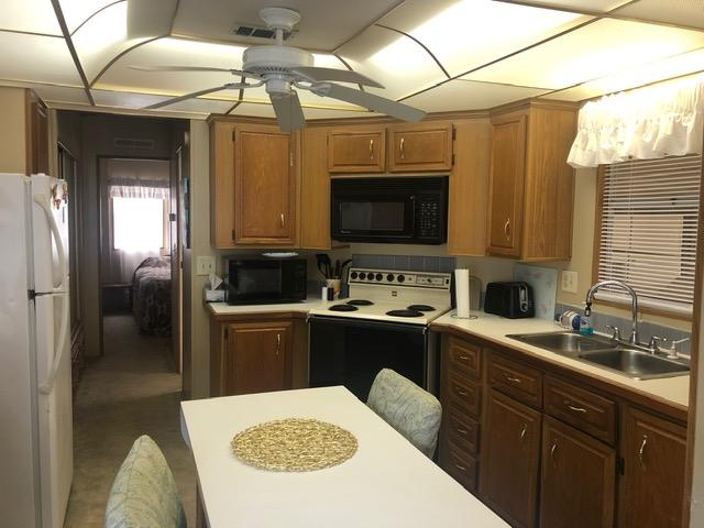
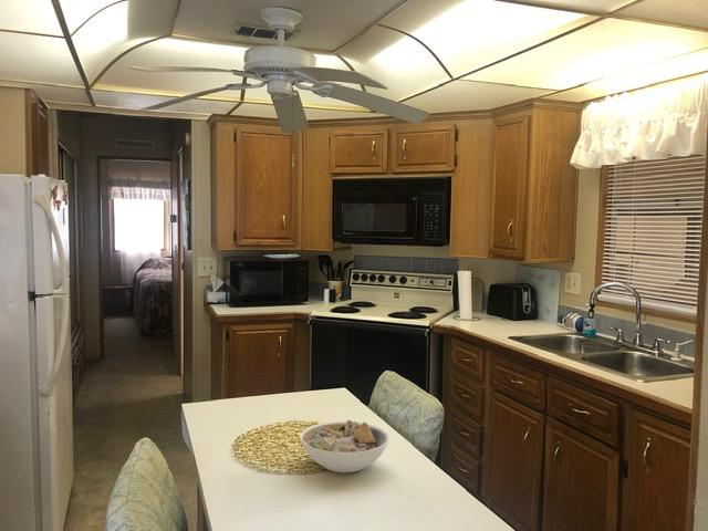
+ bowl (344, 446)
